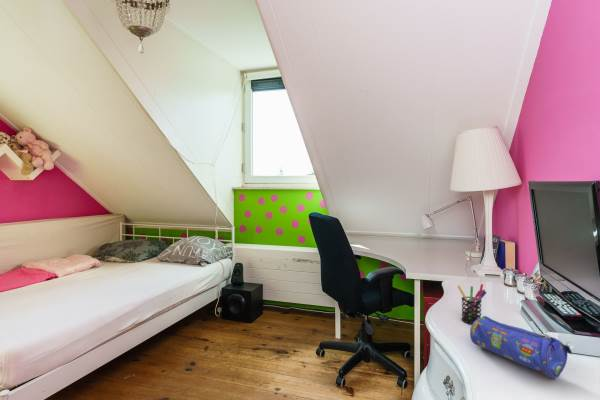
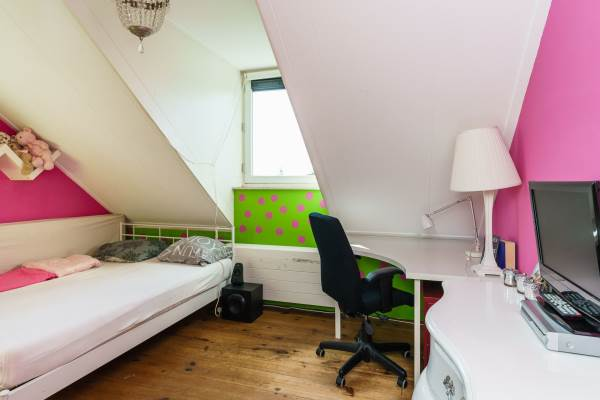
- pen holder (472, 301)
- pencil case (515, 342)
